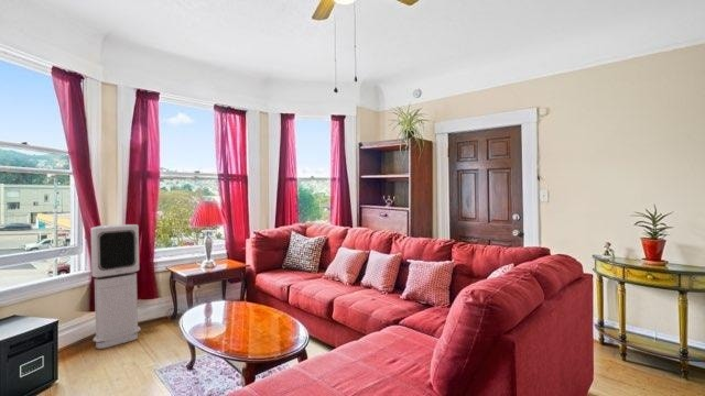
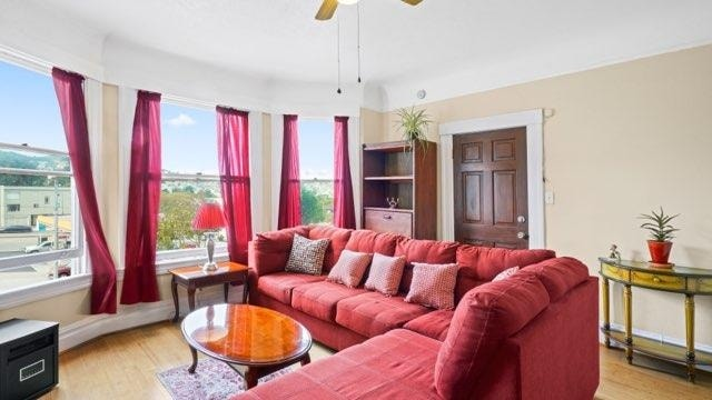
- air purifier (112, 282)
